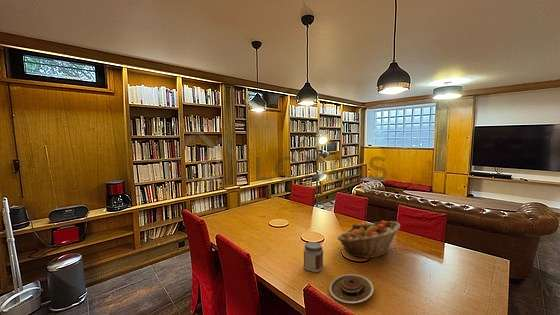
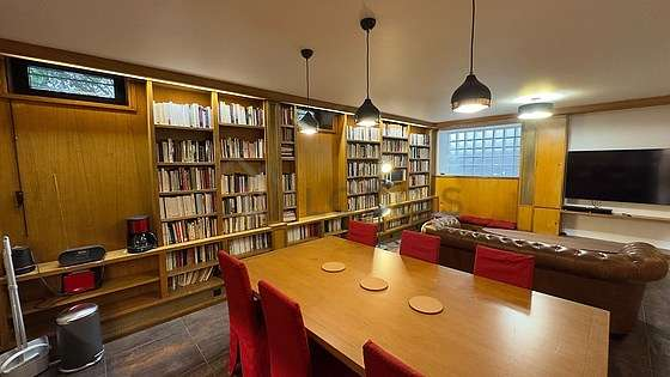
- fruit basket (368, 235)
- jar (313, 256)
- plate (351, 286)
